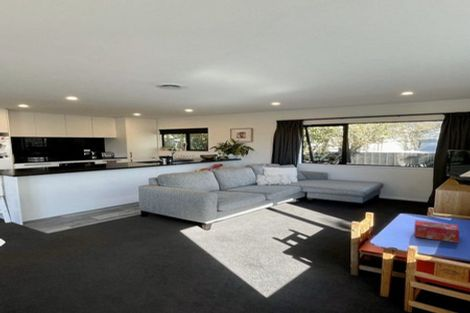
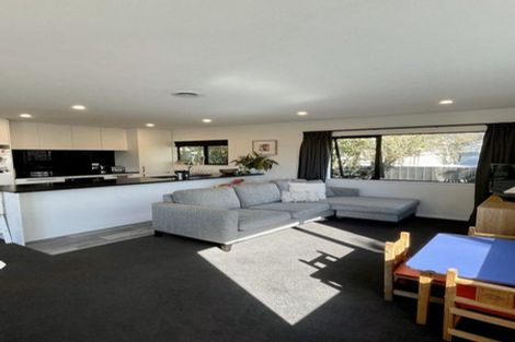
- tissue box (435, 230)
